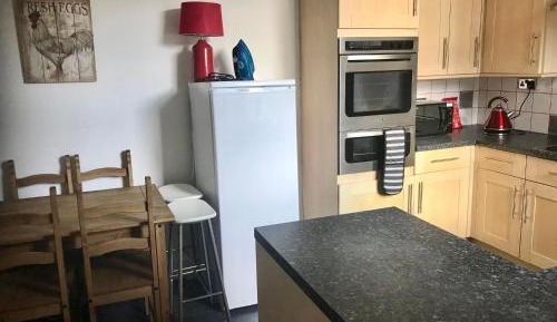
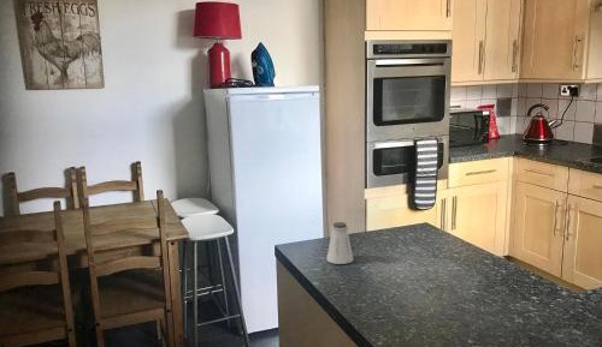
+ saltshaker (340, 241)
